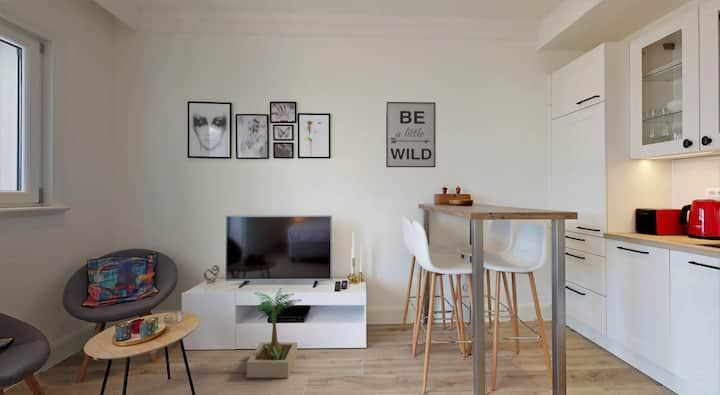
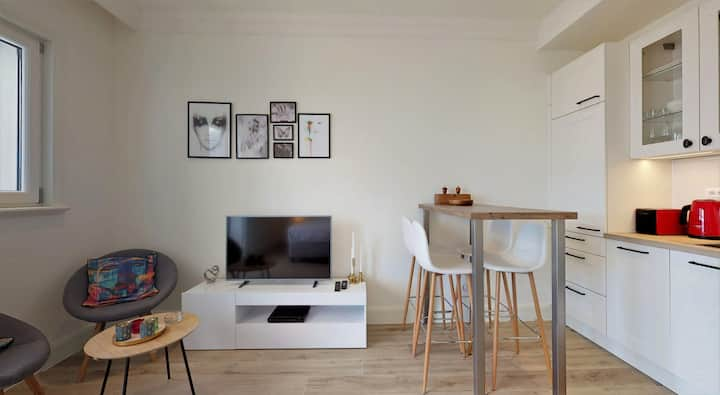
- potted plant (276, 331)
- wall art (410, 134)
